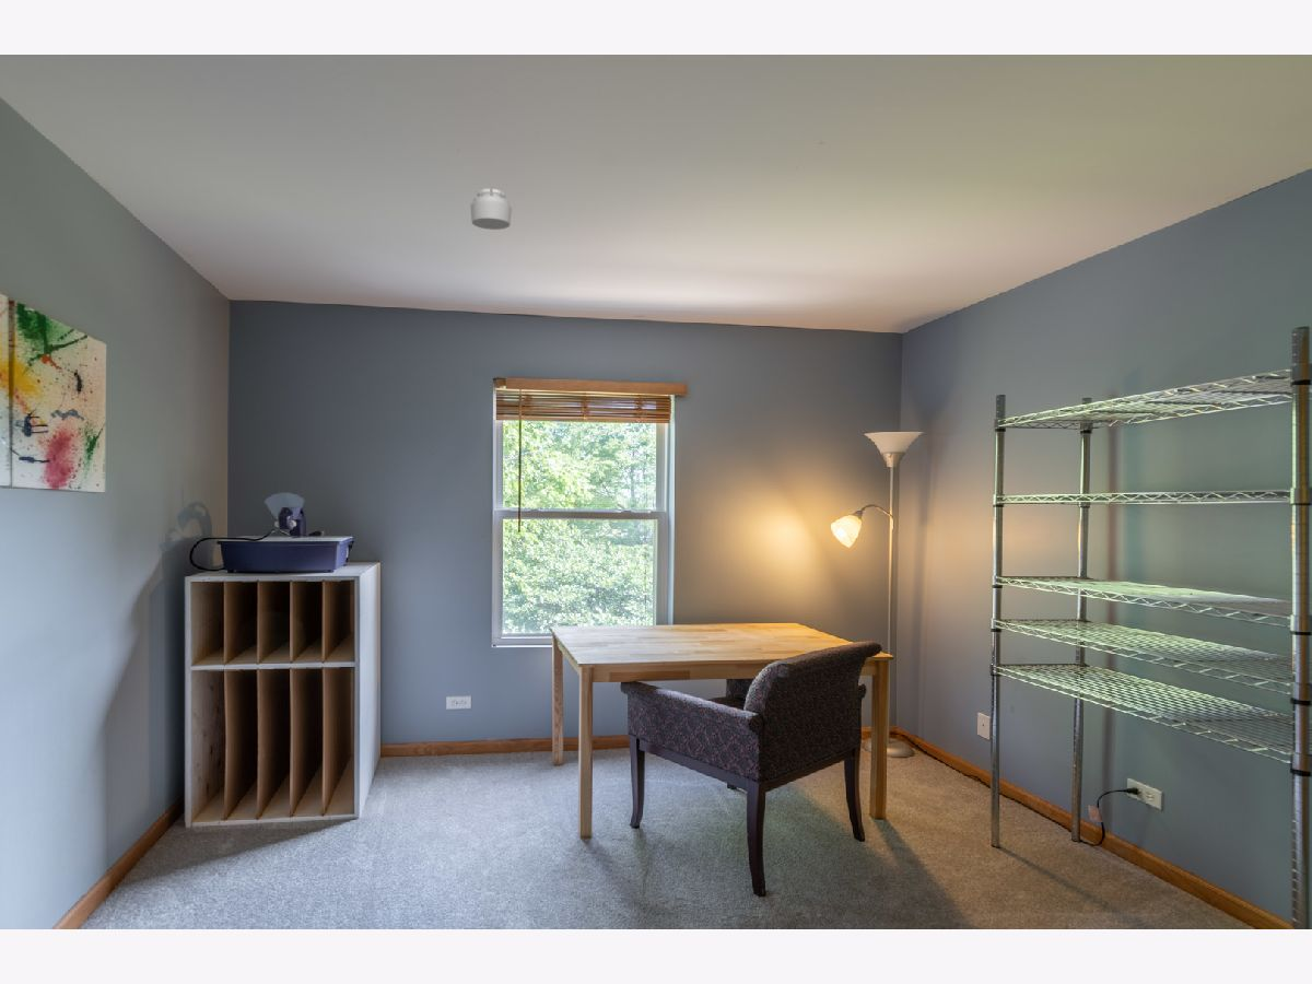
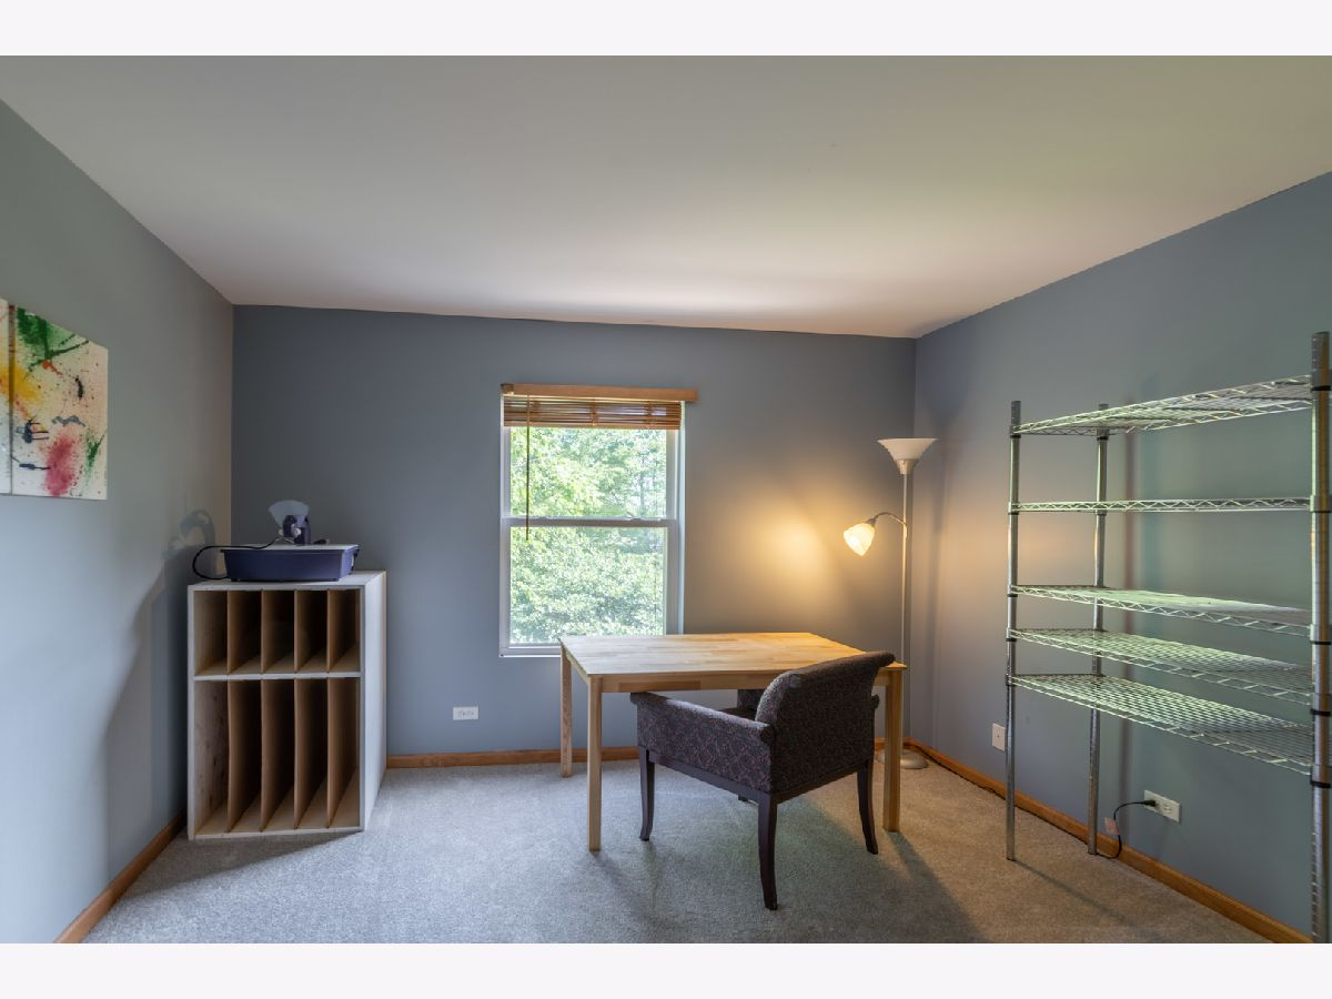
- smoke detector (491, 208)
